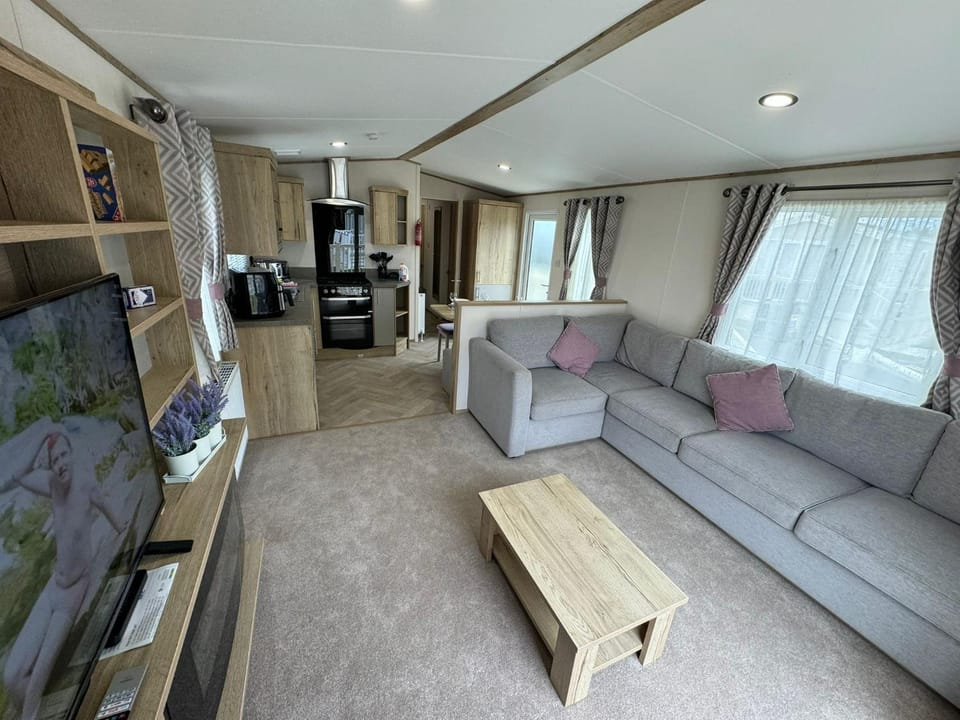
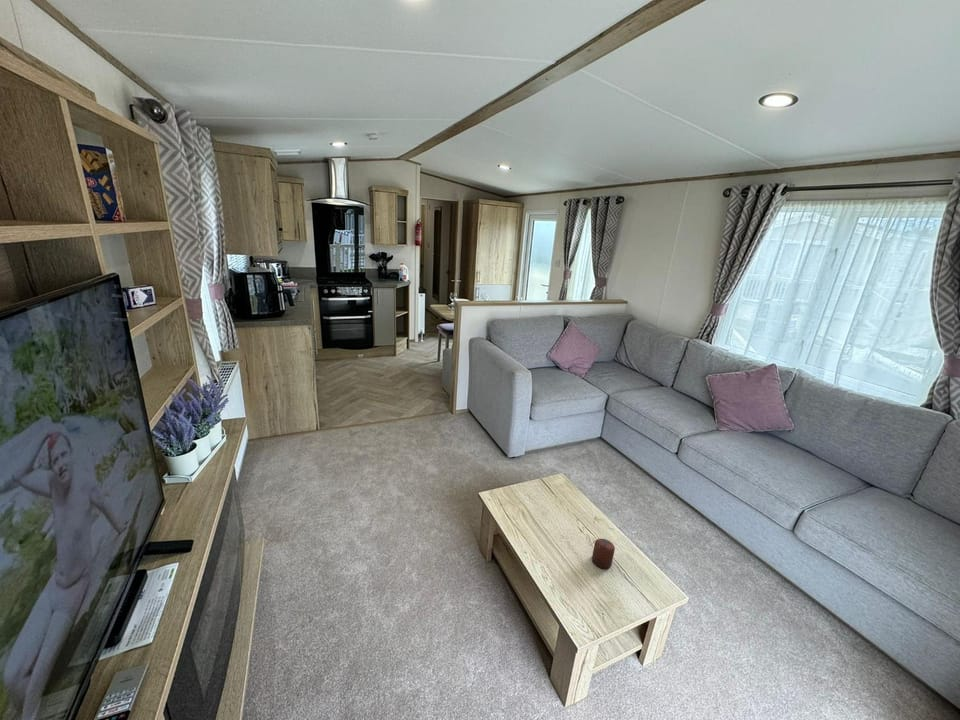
+ candle (603, 551)
